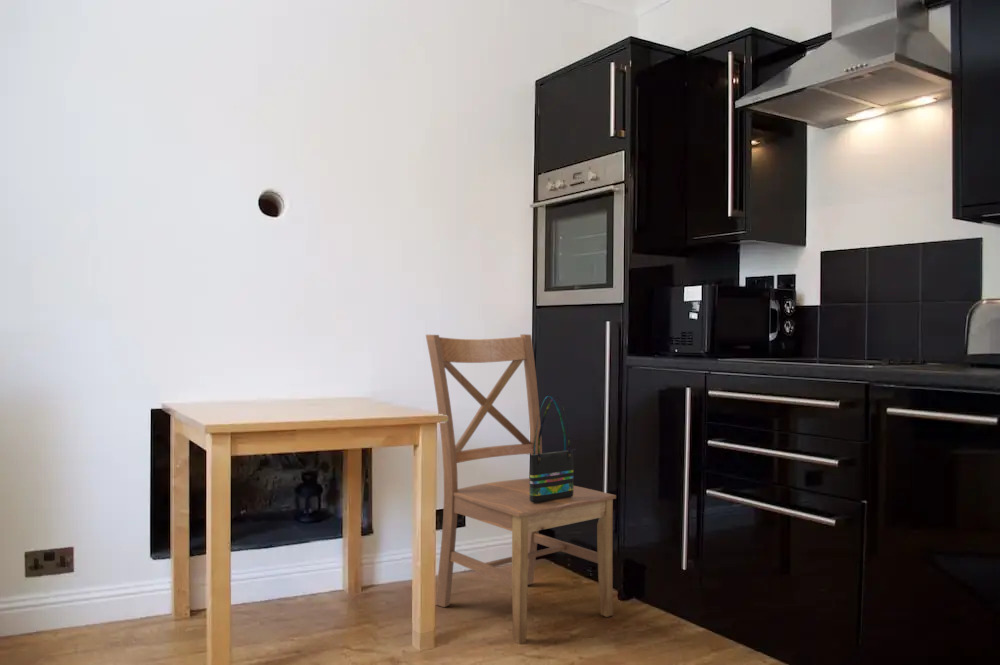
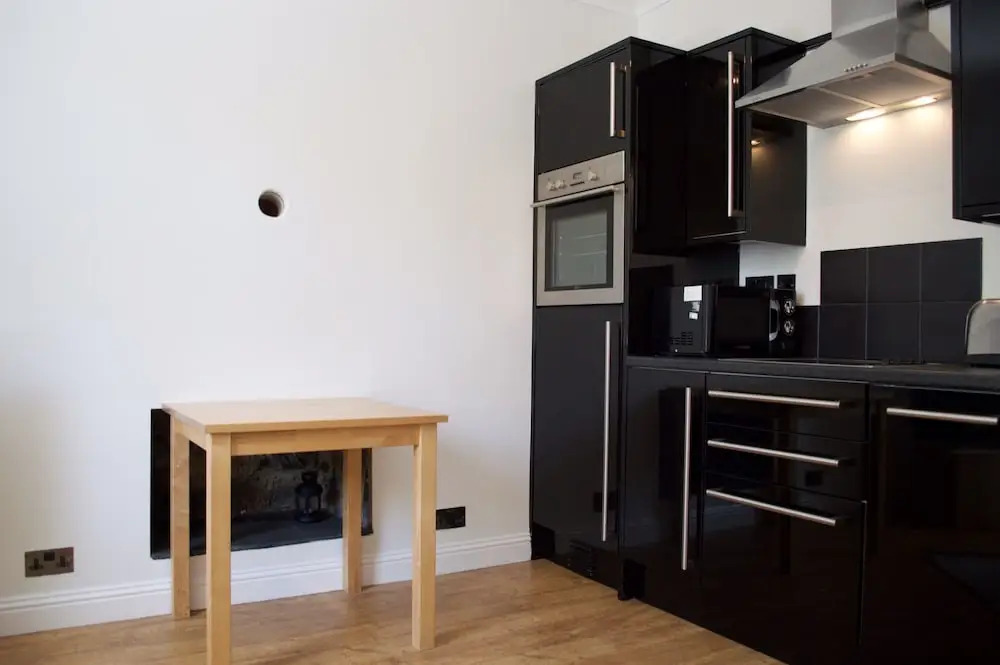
- tote bag (551, 452)
- chair (519, 479)
